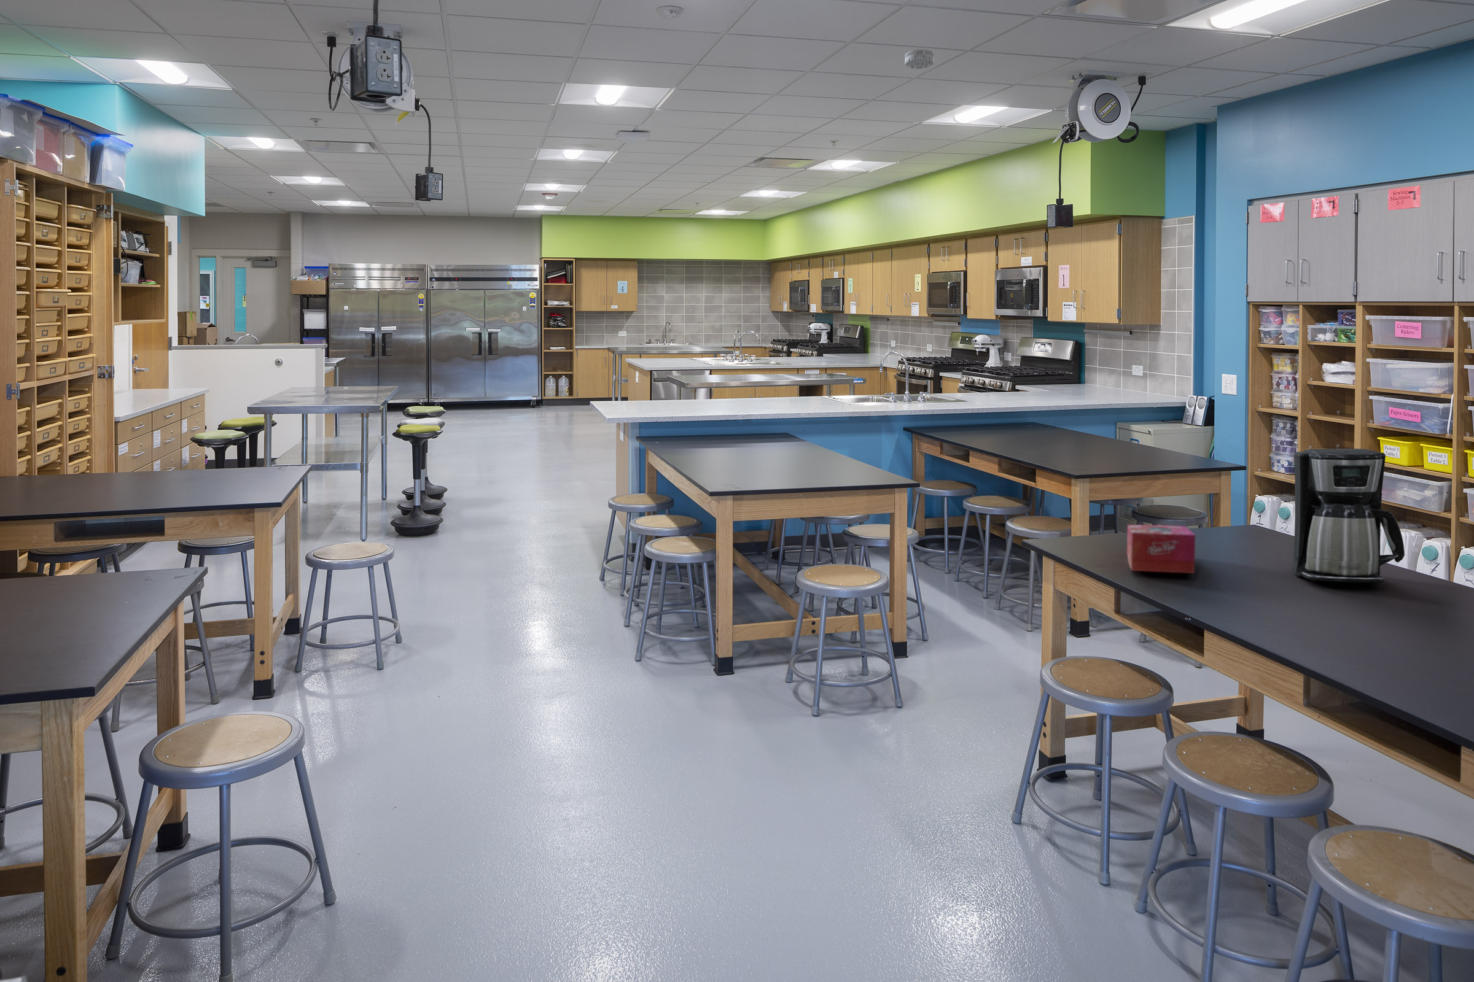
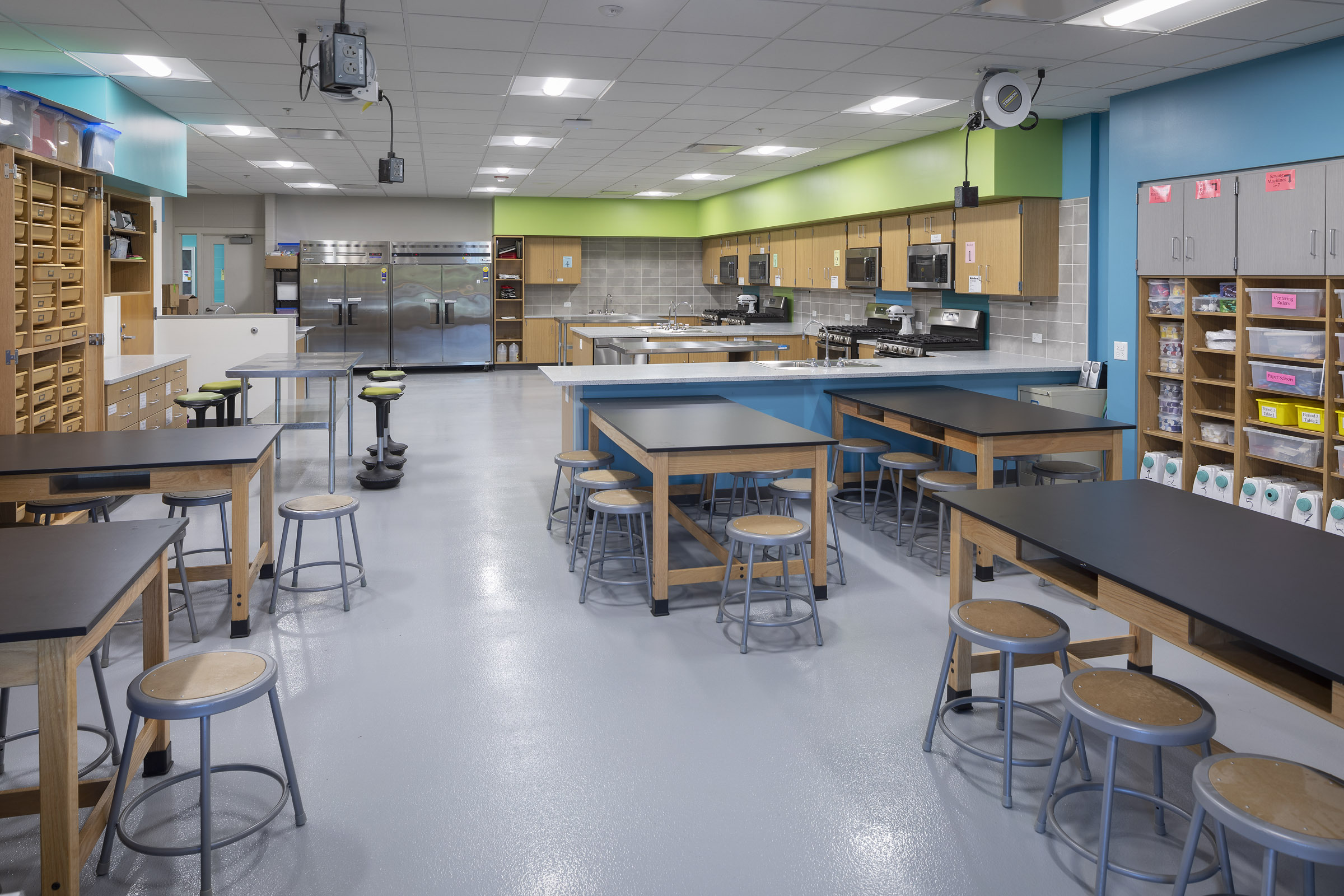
- coffee maker (1348, 513)
- smoke detector (919, 58)
- tissue box (1159, 548)
